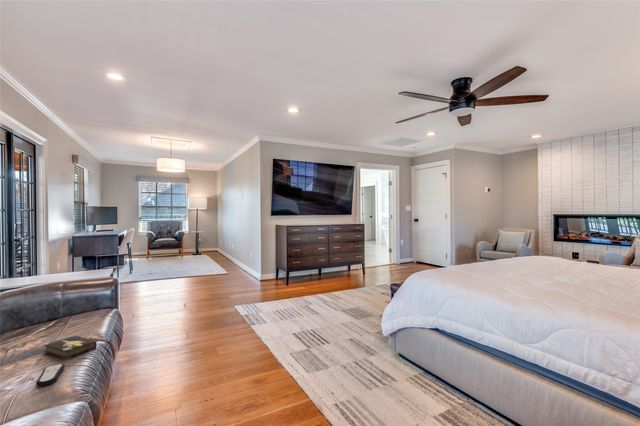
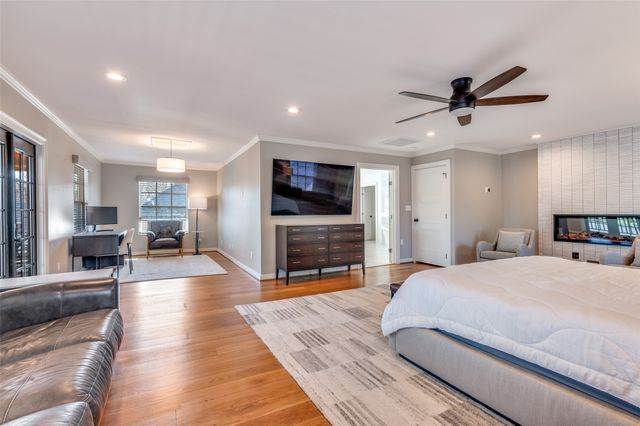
- remote control (50, 374)
- hardback book (70, 345)
